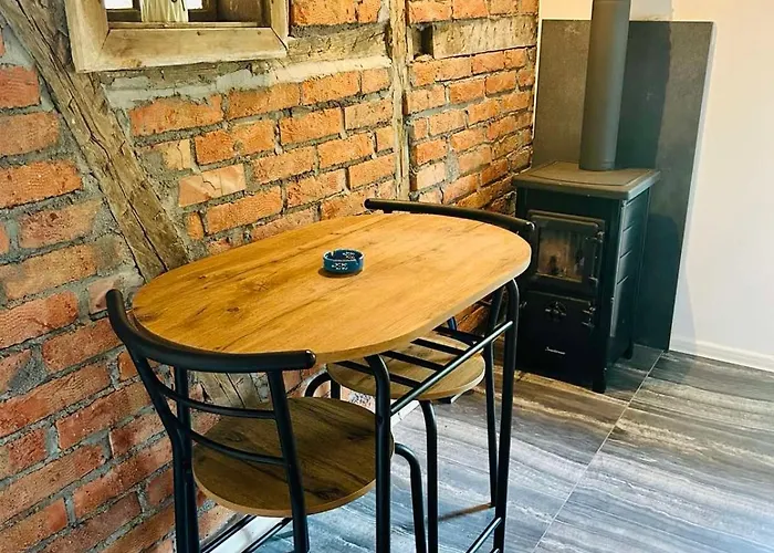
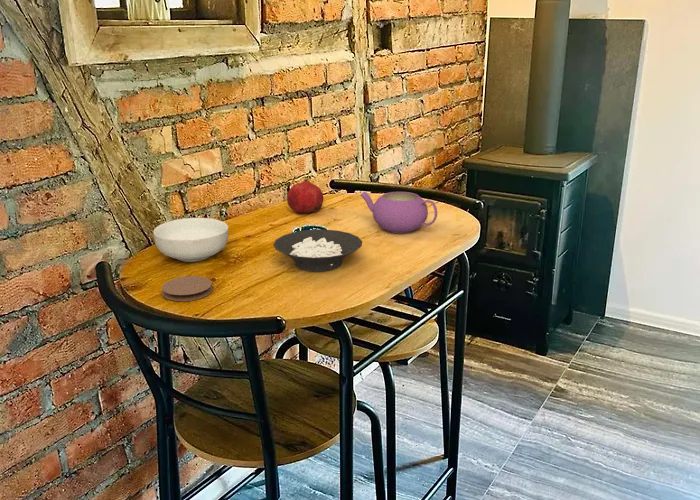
+ cereal bowl (318, 253)
+ fruit (304, 194)
+ cereal bowl (192, 242)
+ teapot (397, 212)
+ coaster (187, 288)
